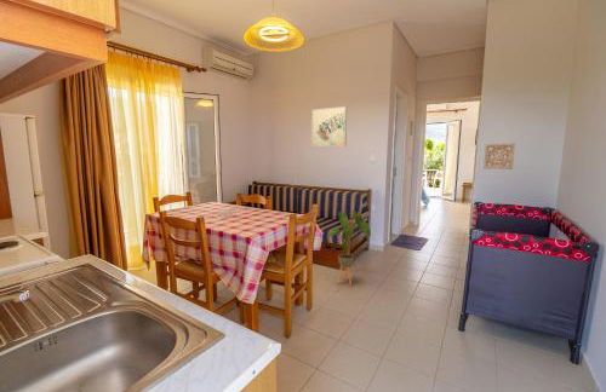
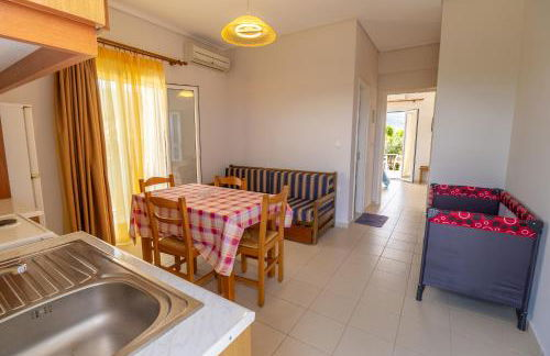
- wall ornament (498, 155)
- house plant (348, 248)
- wall art (328, 127)
